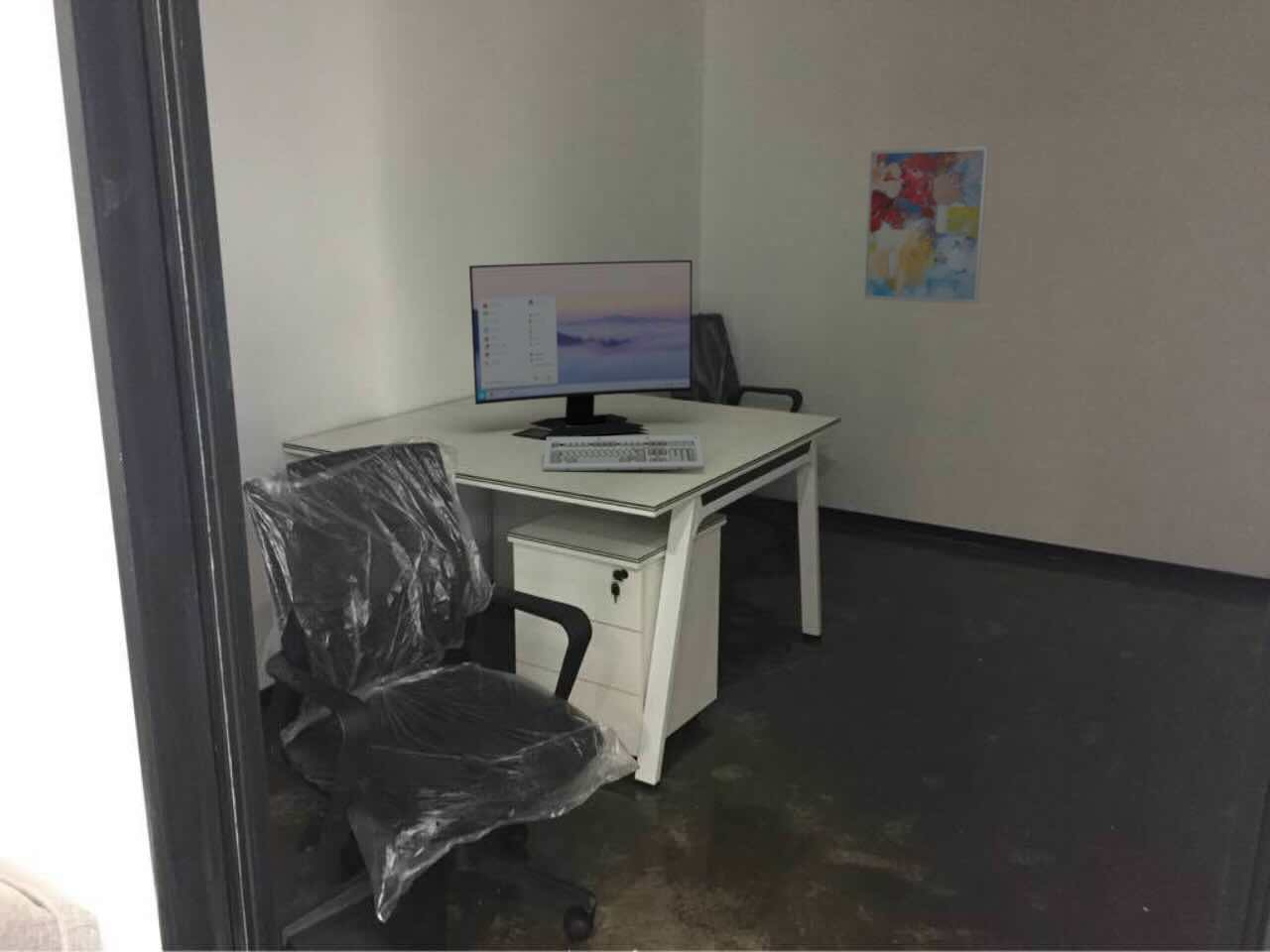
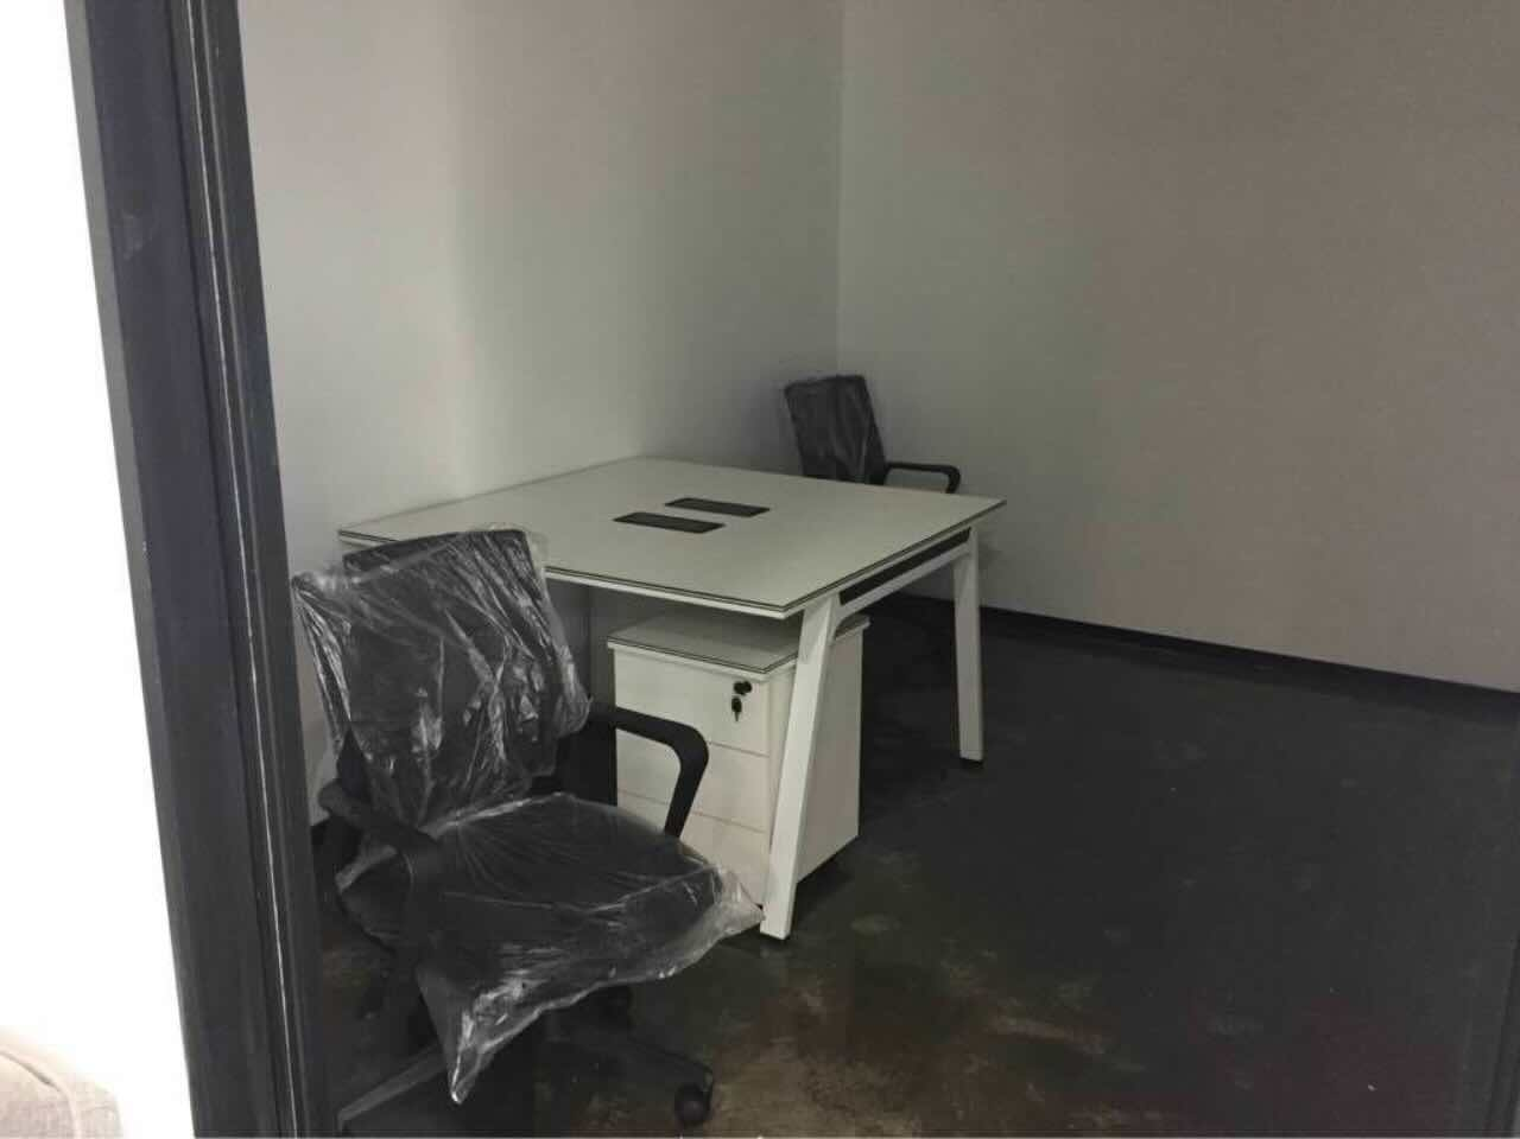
- computer monitor (583, 346)
- keyboard (623, 452)
- wall art (924, 226)
